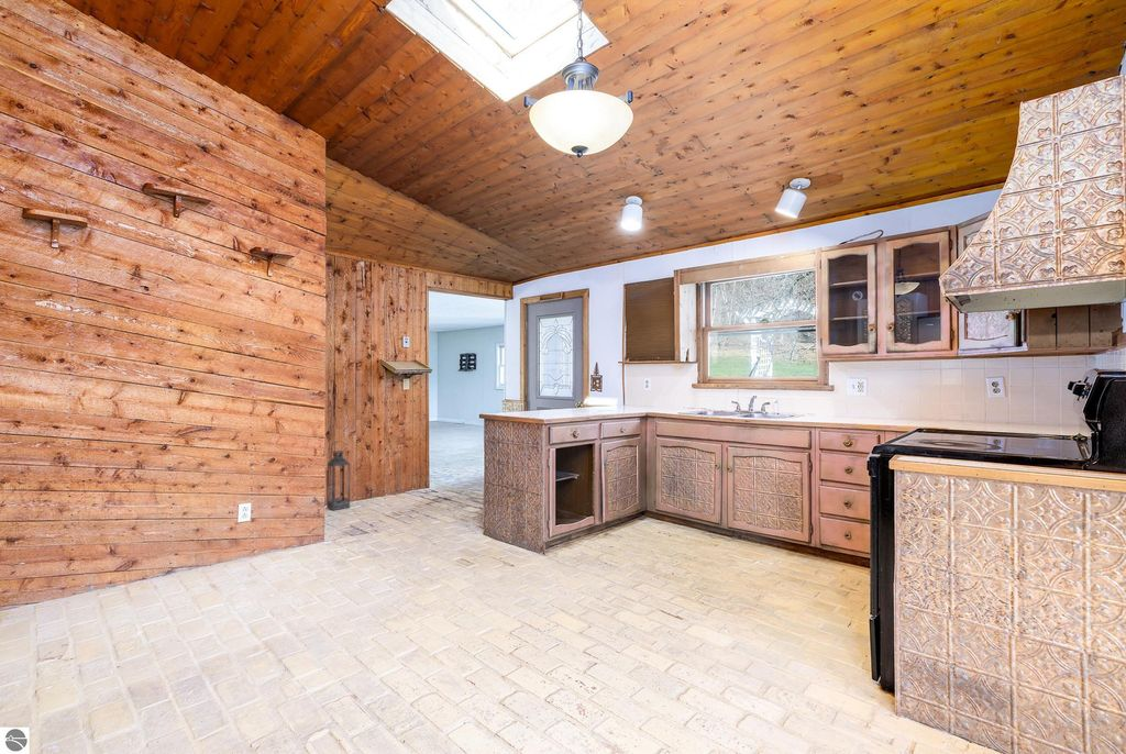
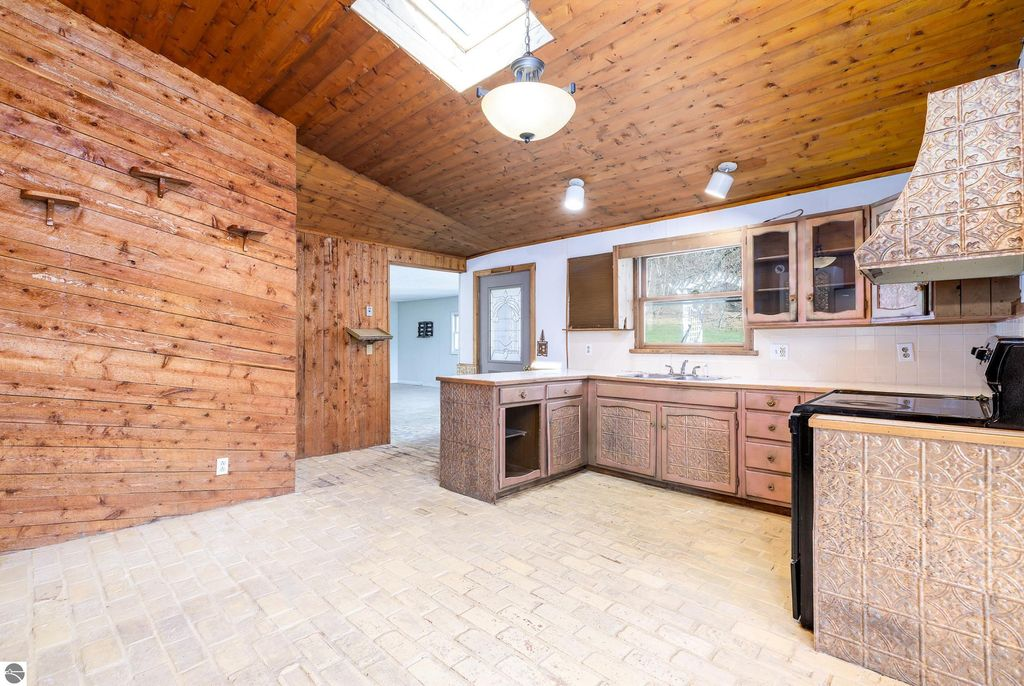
- lantern (340, 474)
